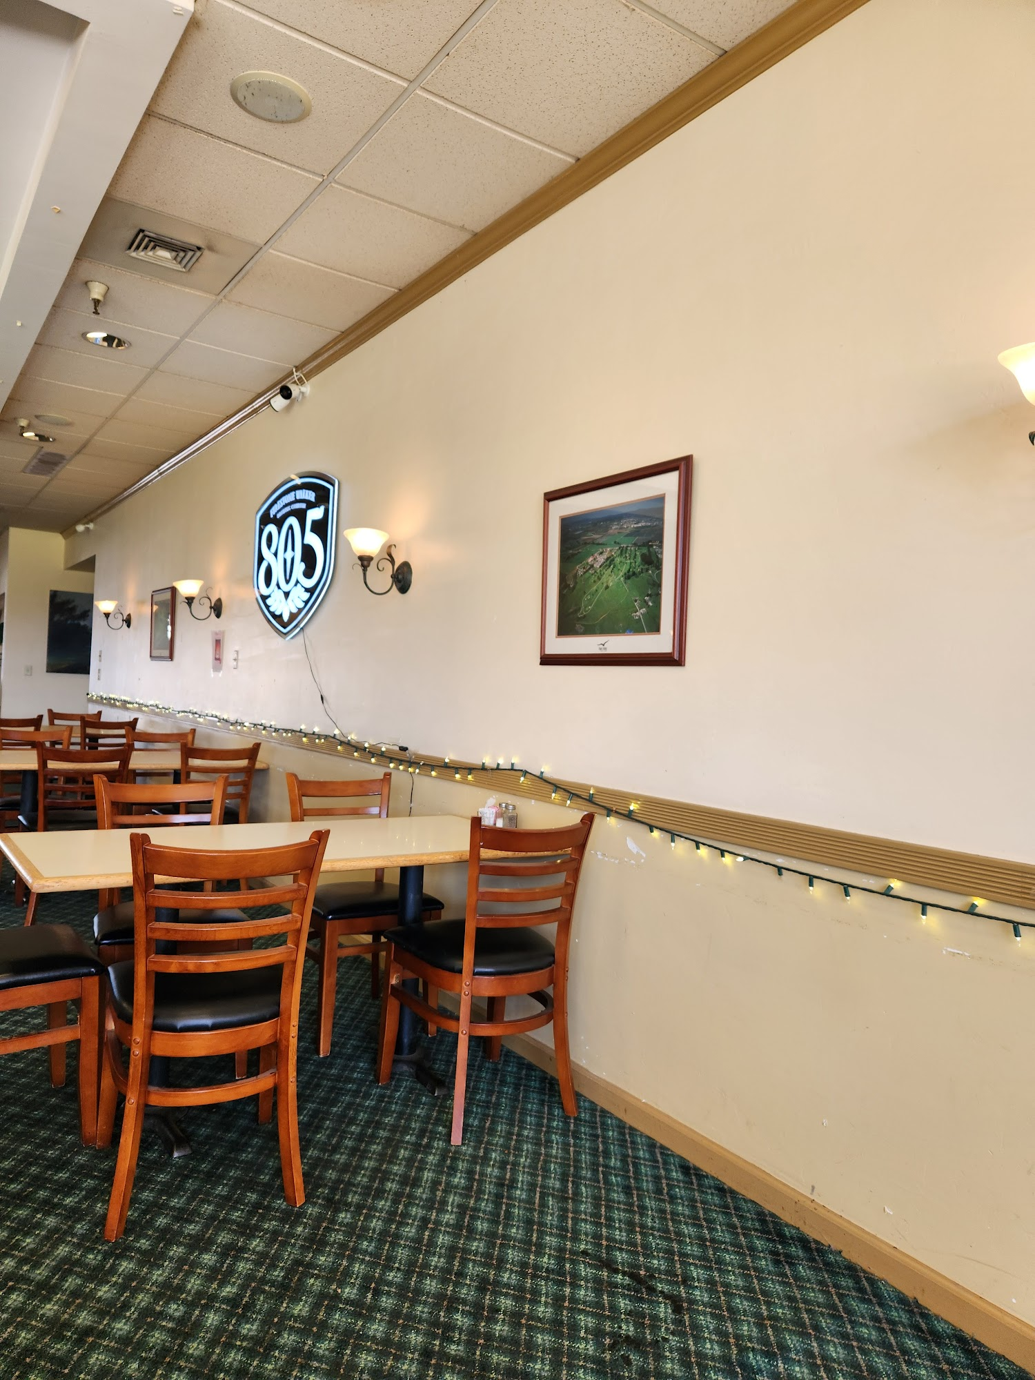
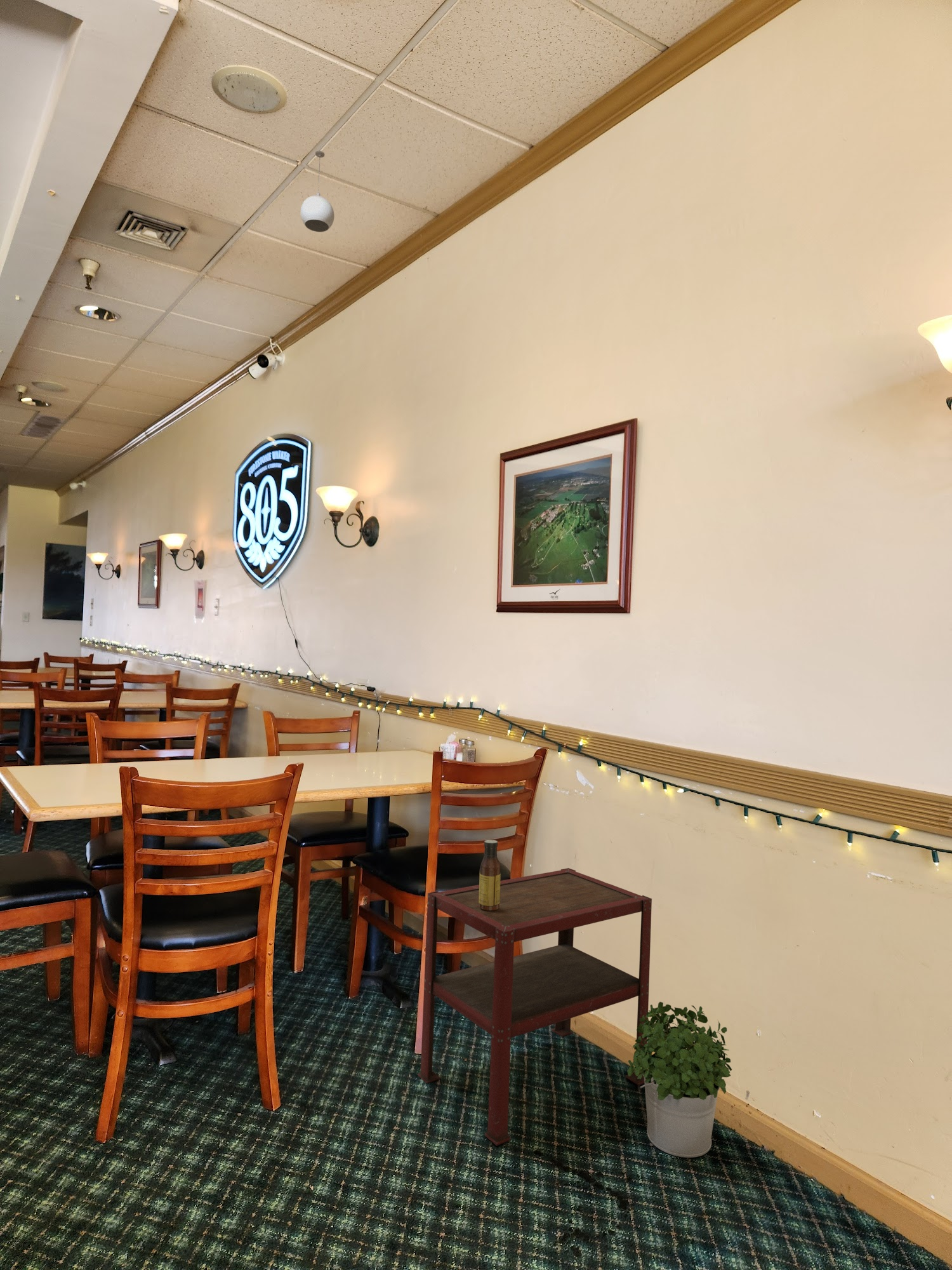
+ side table (537, 987)
+ potted plant (674, 1073)
+ pendant light (318, 189)
+ sauce bottle (490, 872)
